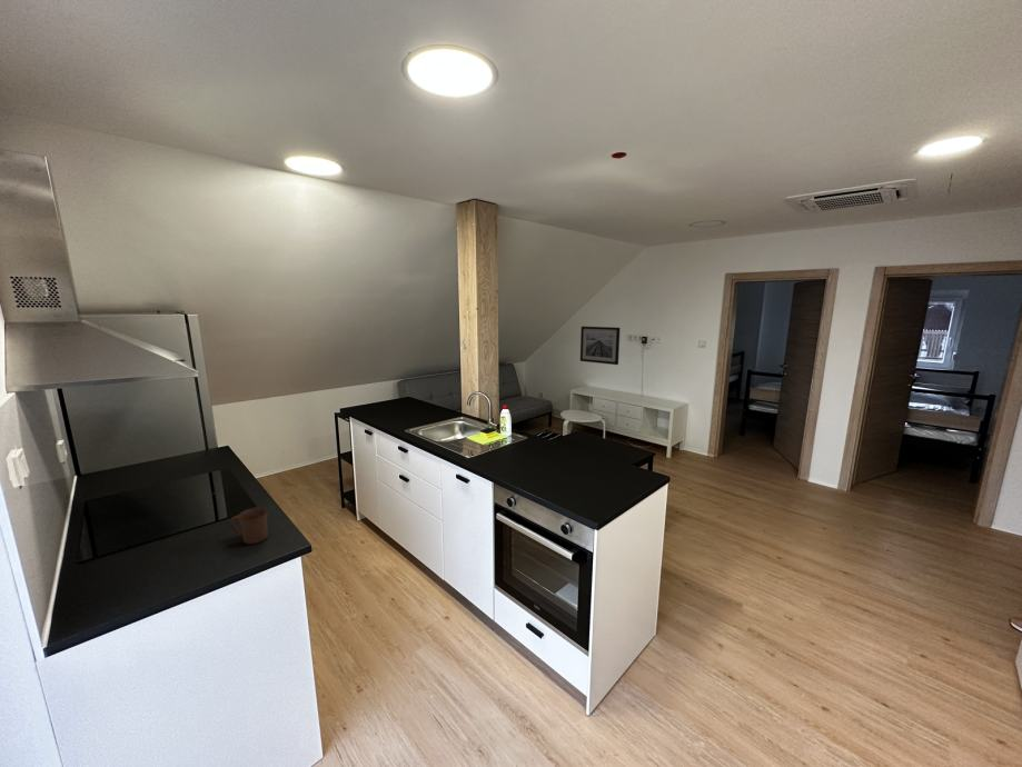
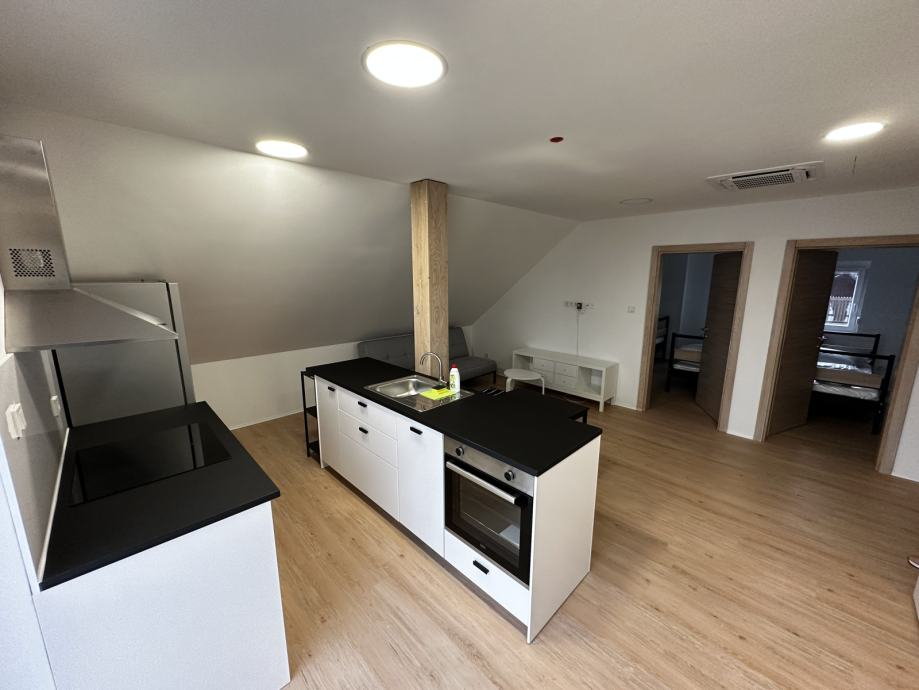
- mug (249, 526)
- wall art (598, 345)
